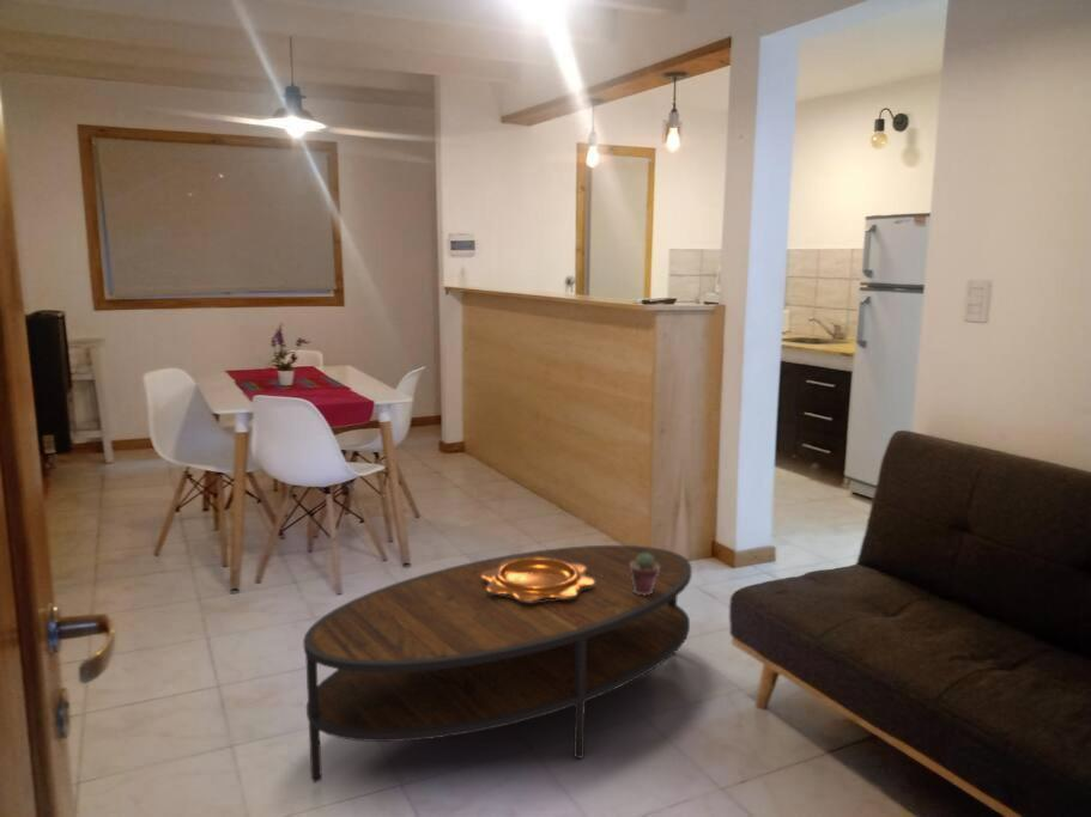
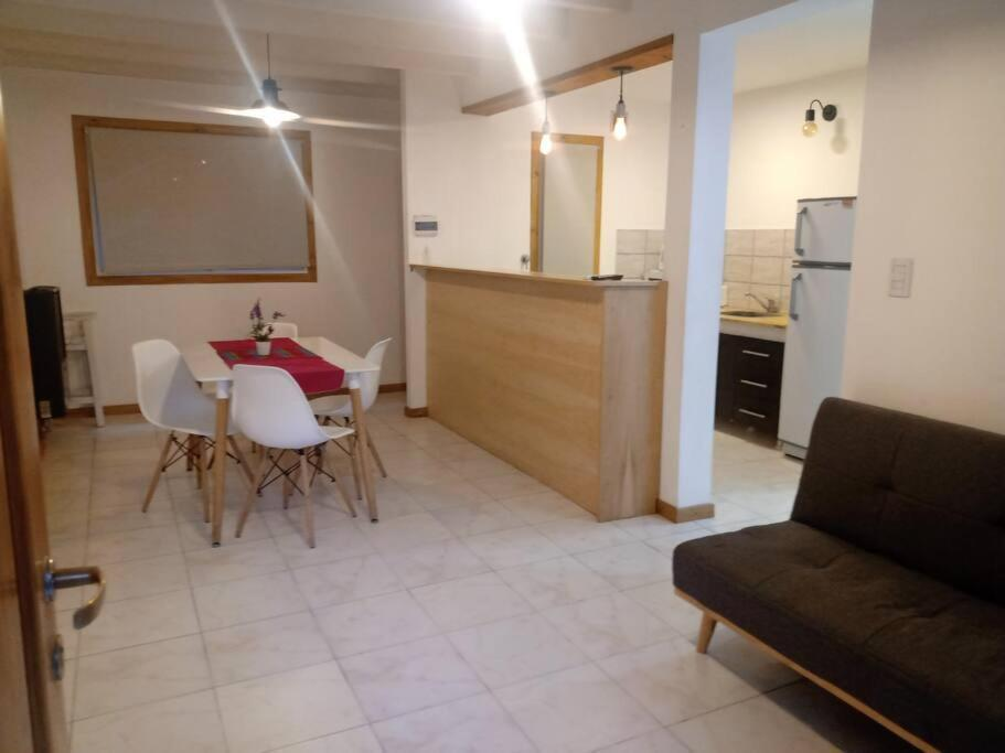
- decorative bowl (538, 577)
- potted succulent (644, 572)
- coffee table (519, 651)
